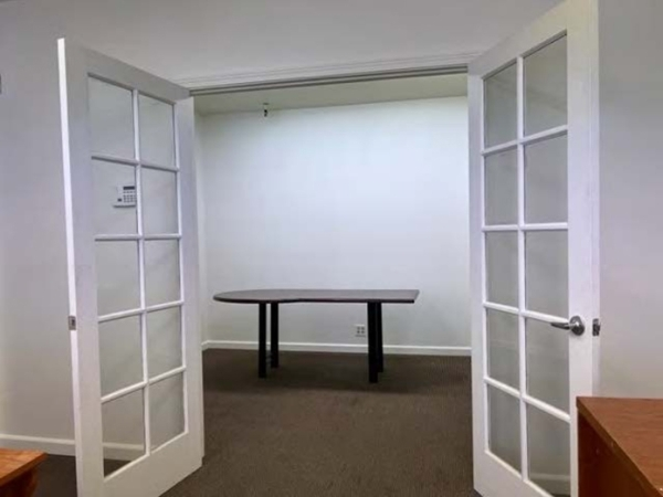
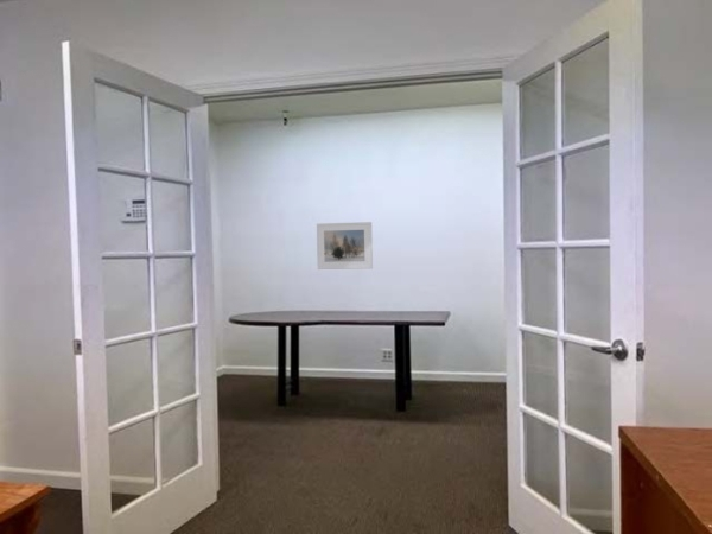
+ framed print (344, 246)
